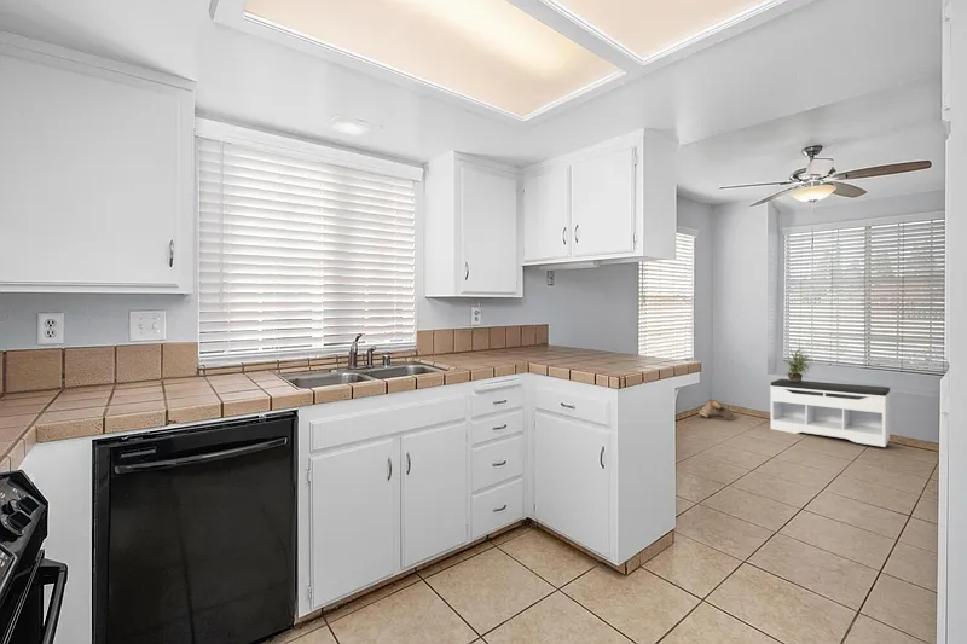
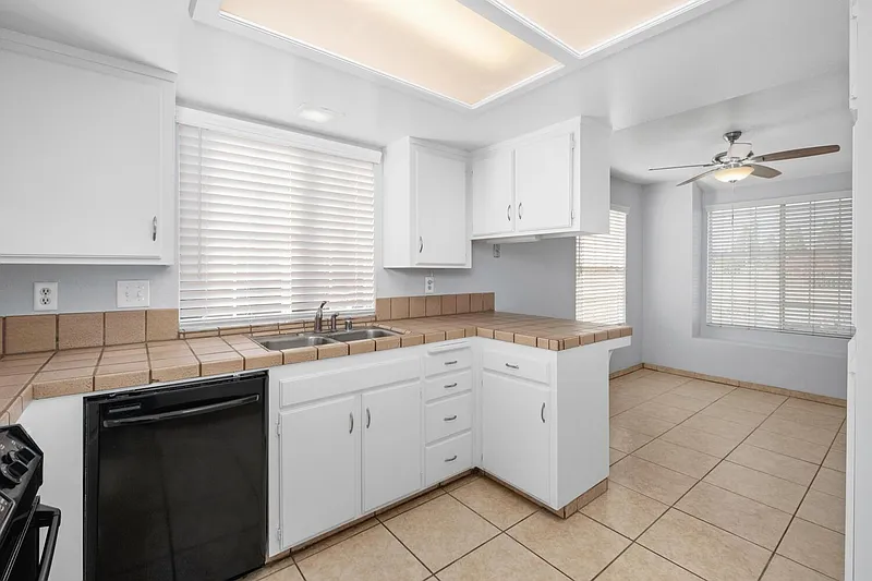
- boots (718, 407)
- bench (827, 408)
- potted plant (798, 364)
